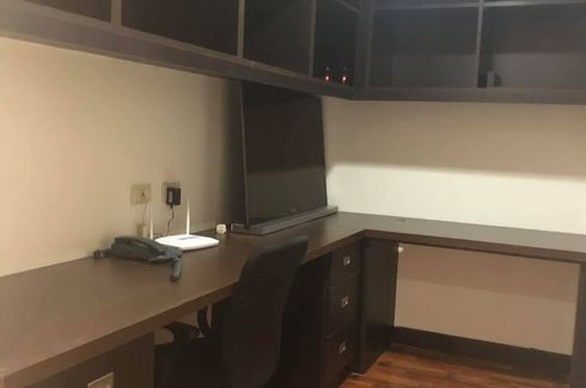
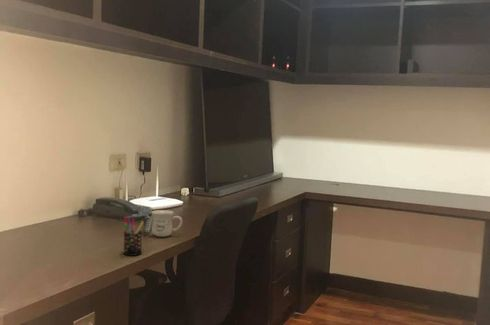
+ mug (166, 223)
+ pen holder (130, 235)
